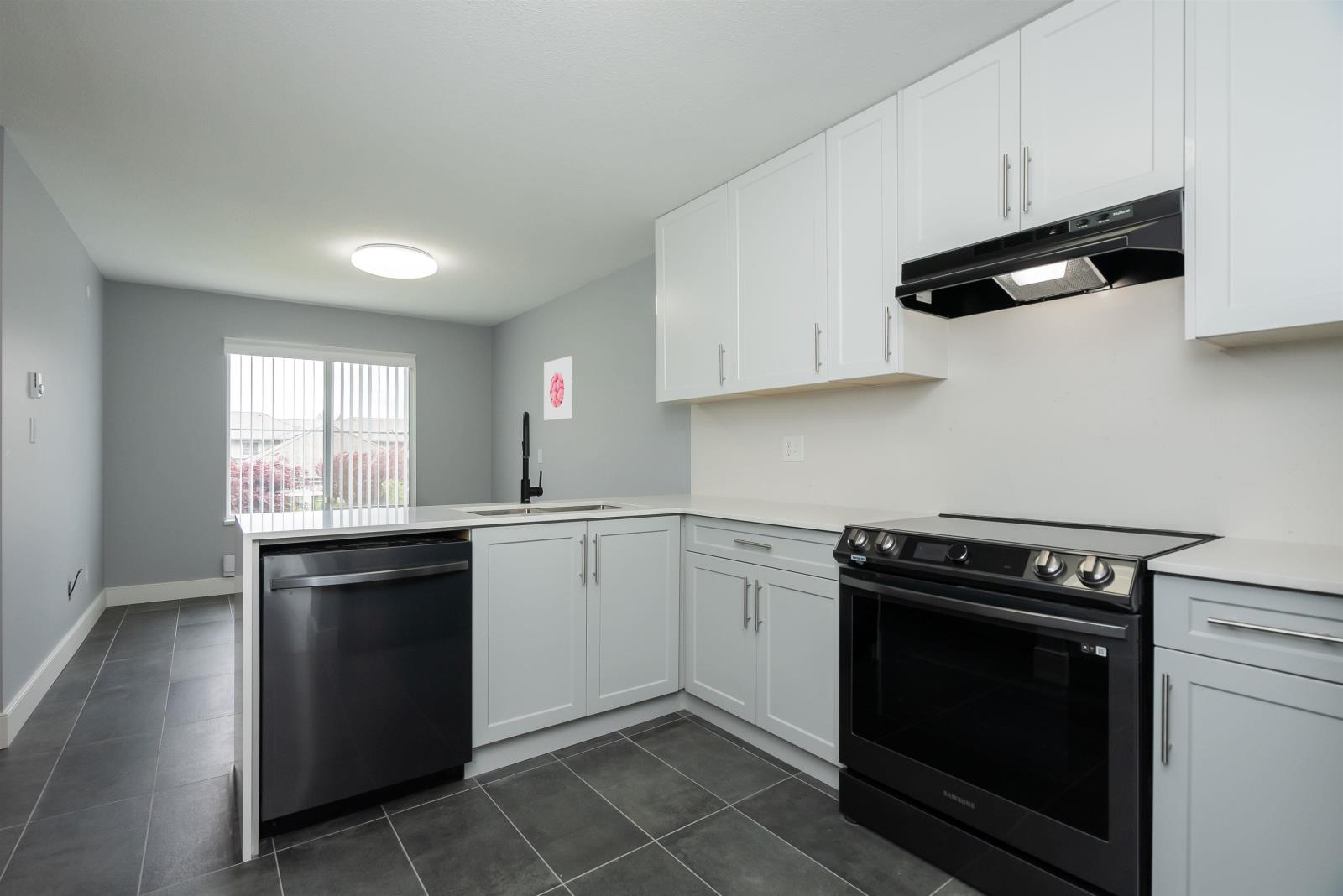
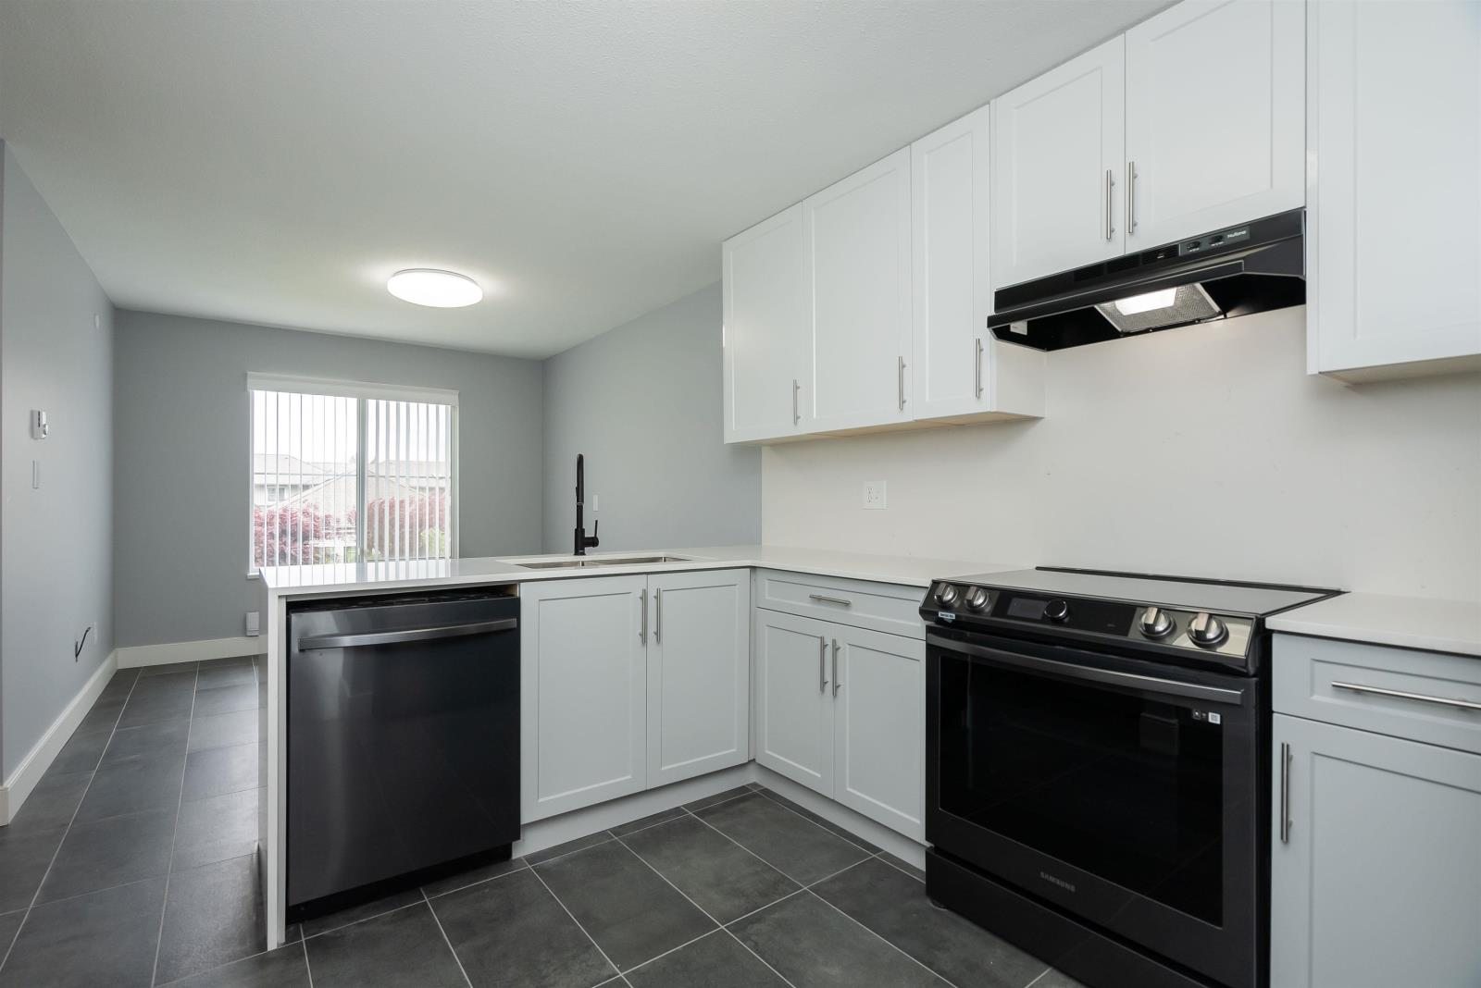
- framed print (557, 389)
